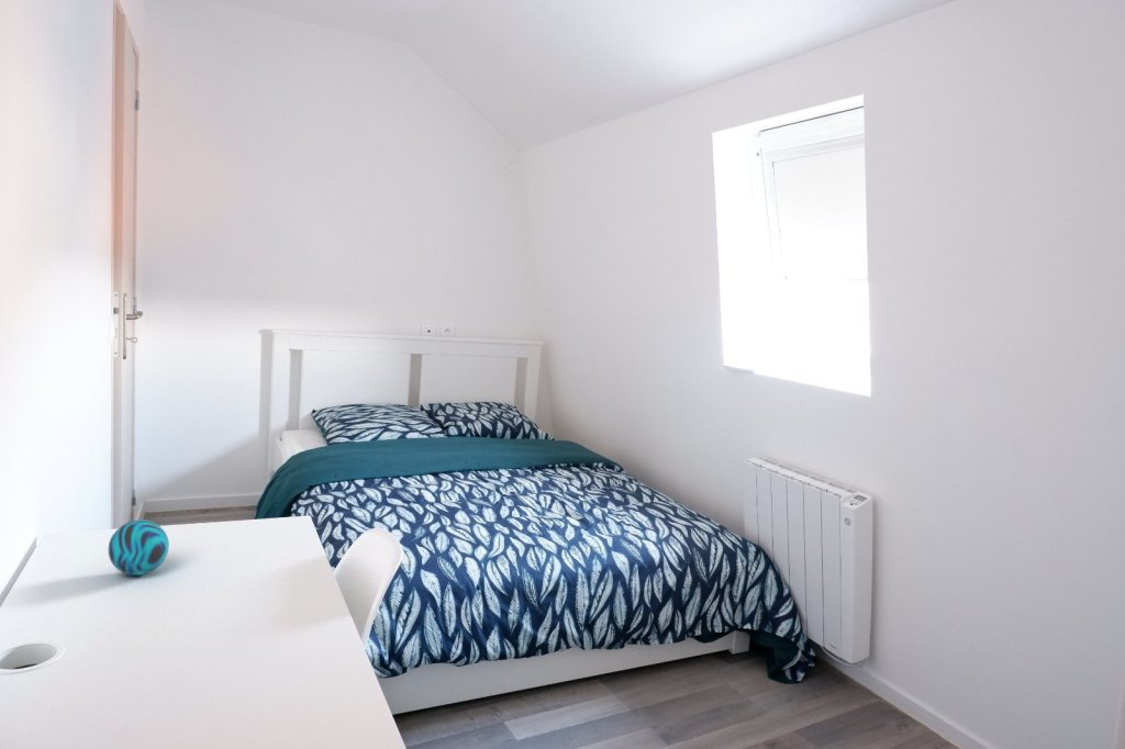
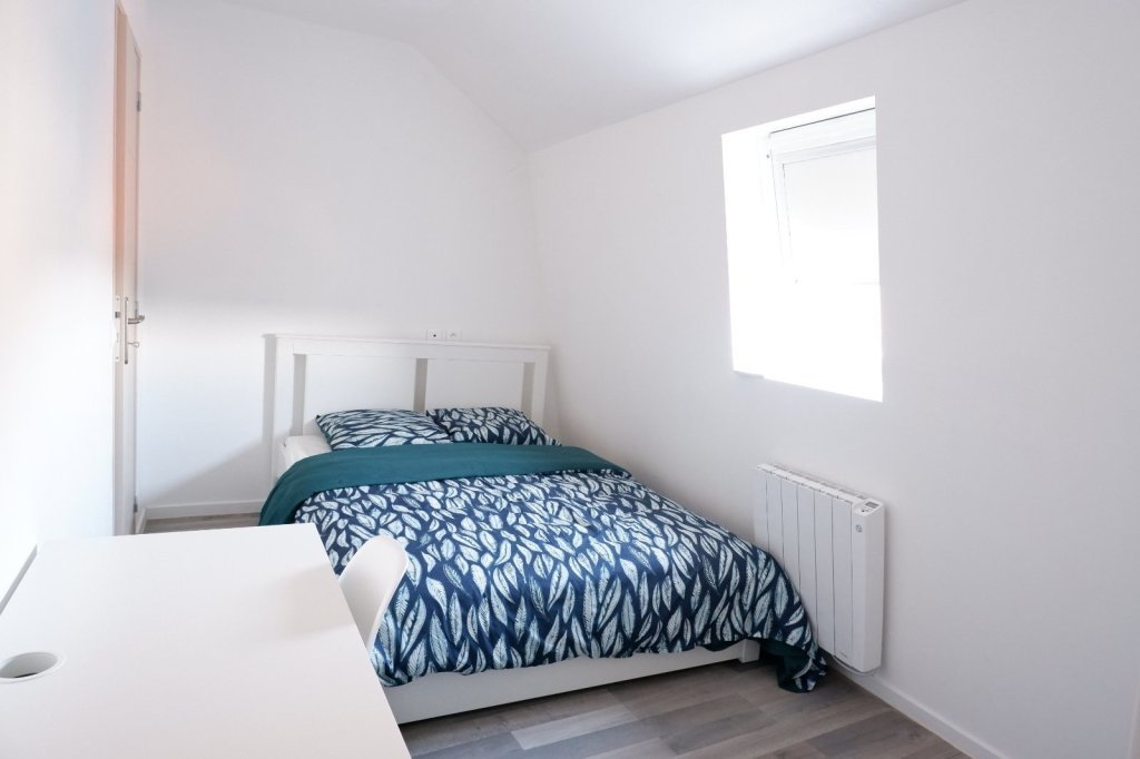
- decorative ball (138, 547)
